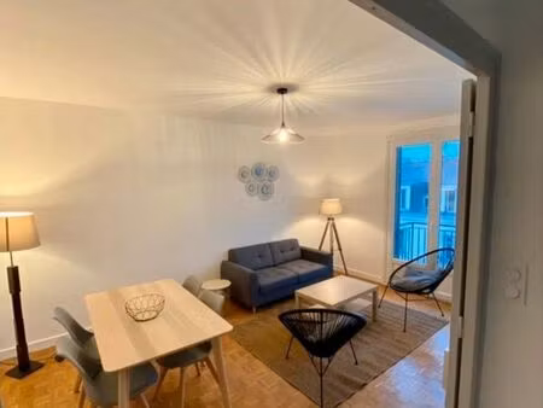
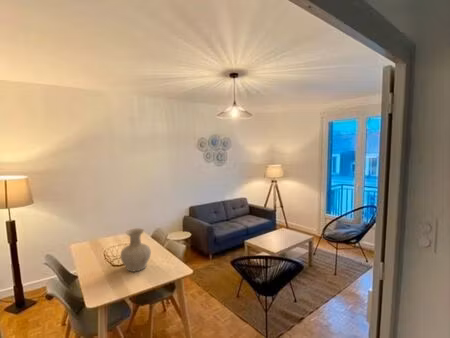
+ vase (135, 249)
